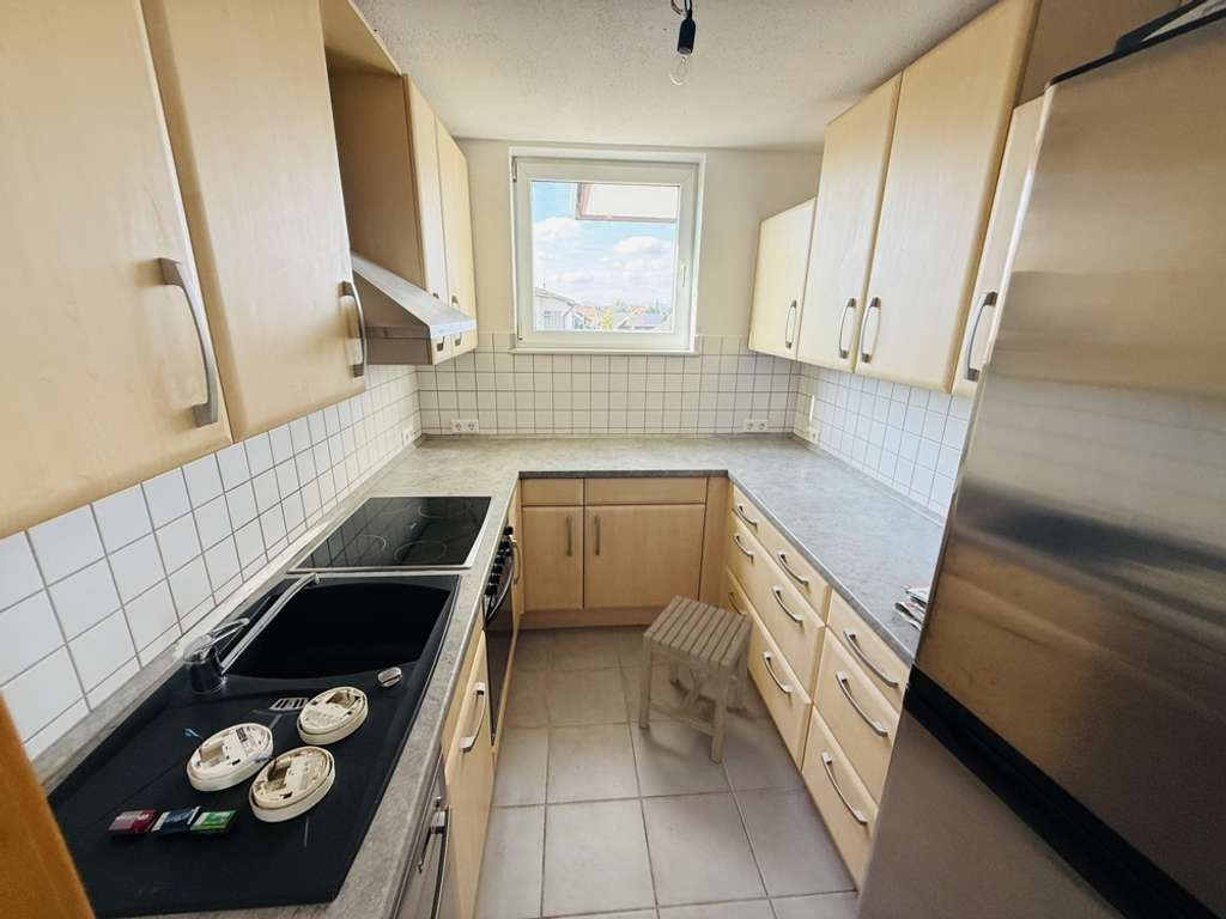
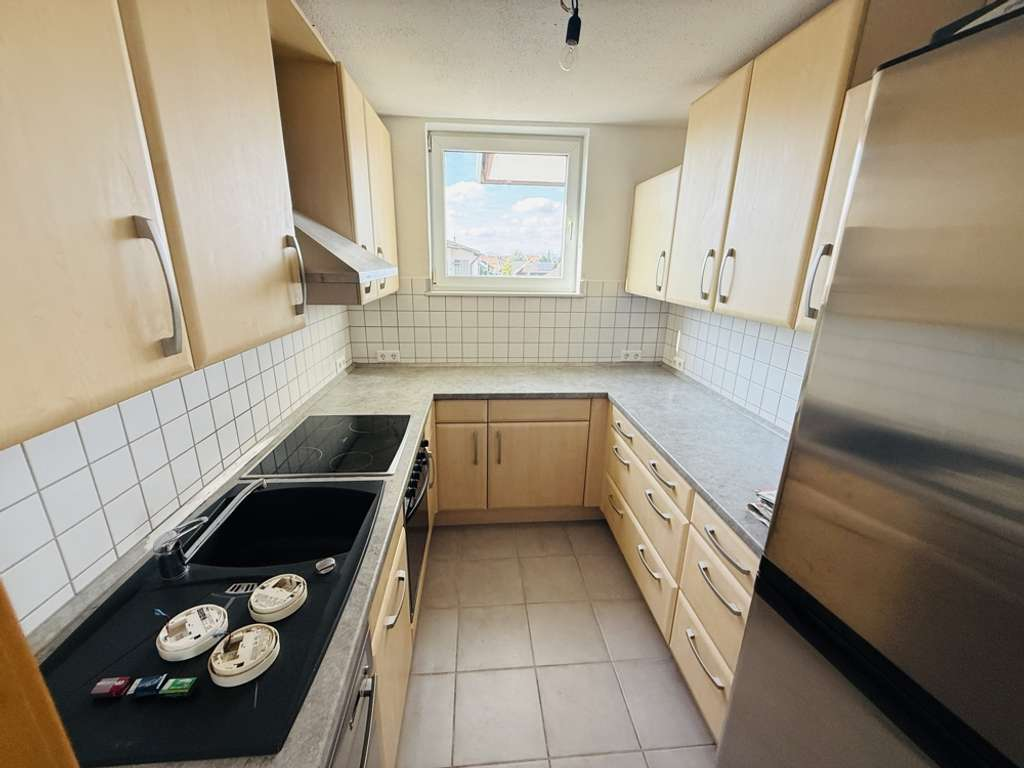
- stool (696, 670)
